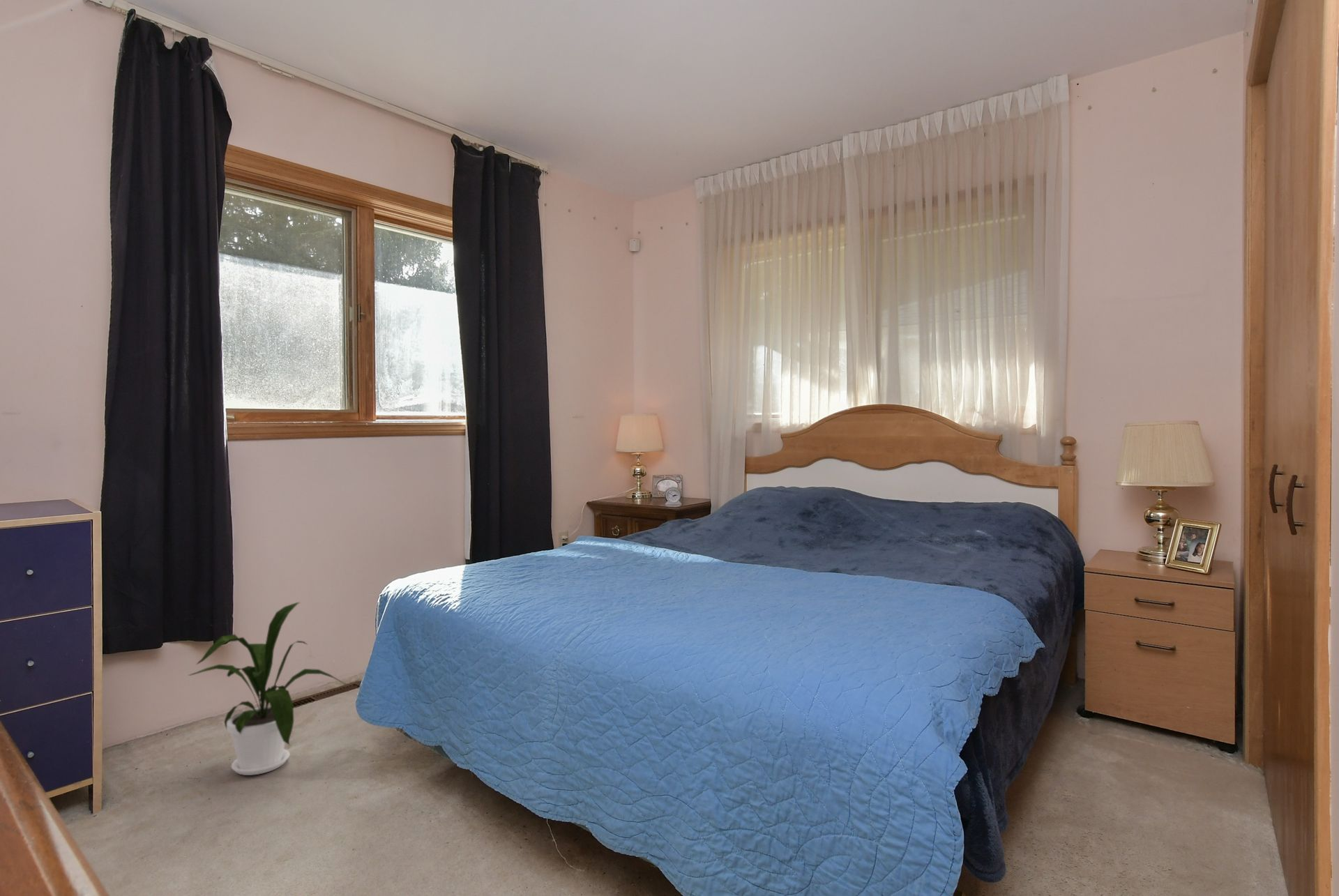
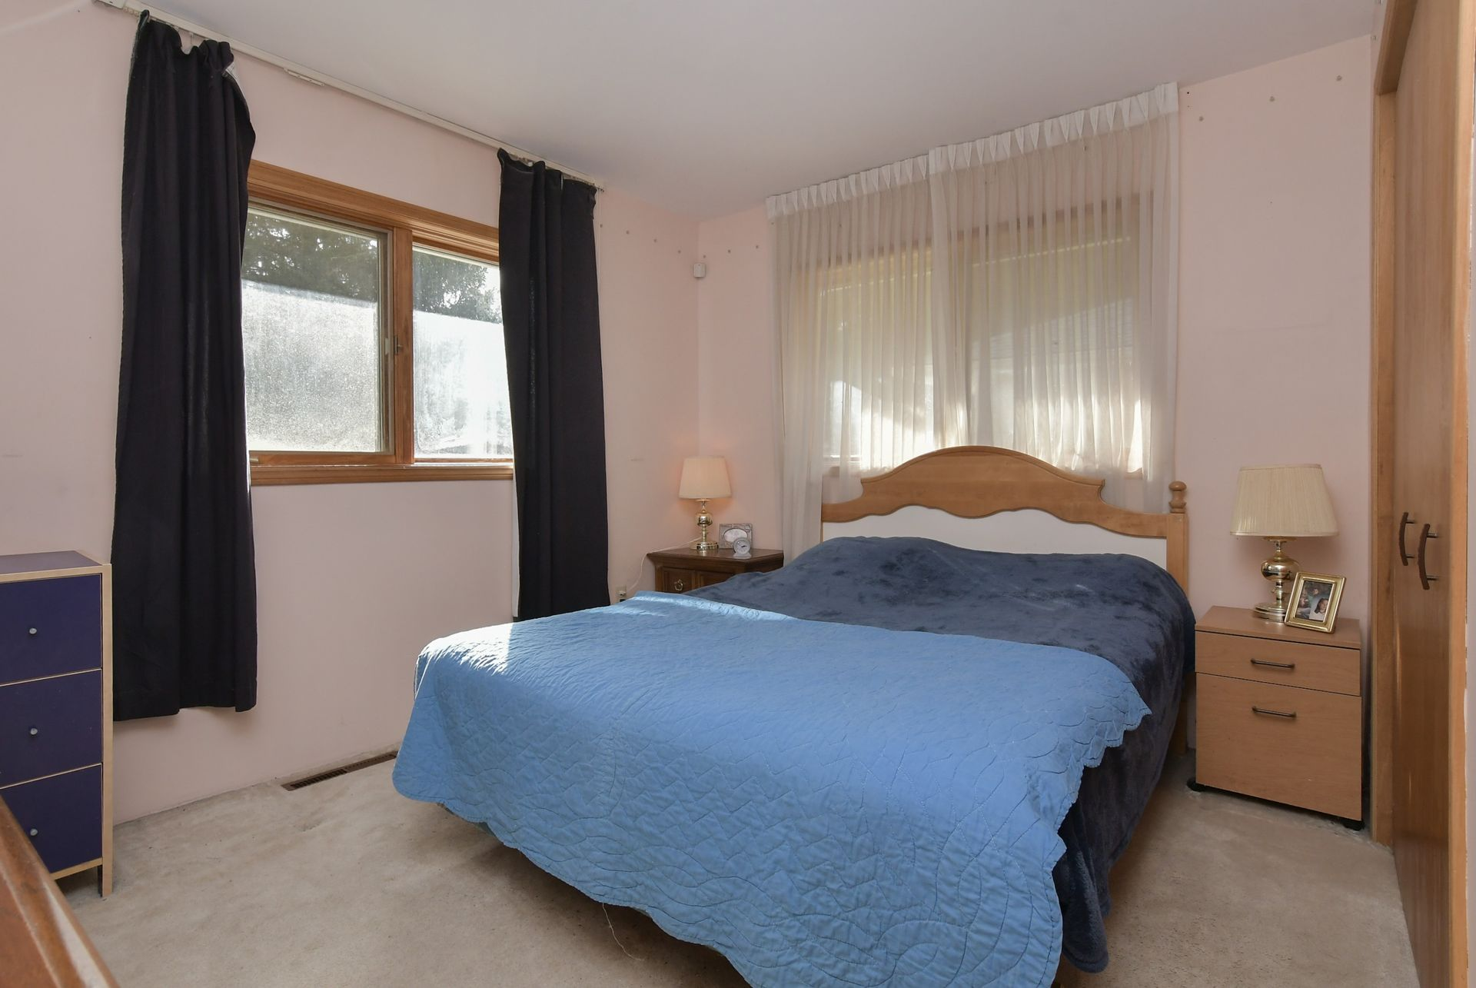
- house plant (262, 688)
